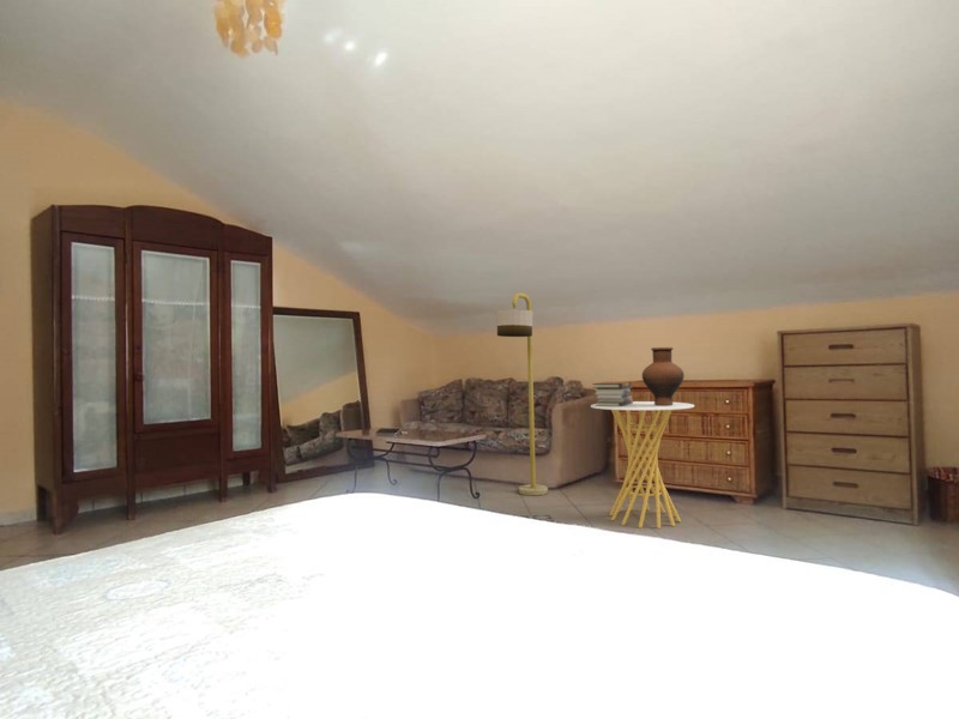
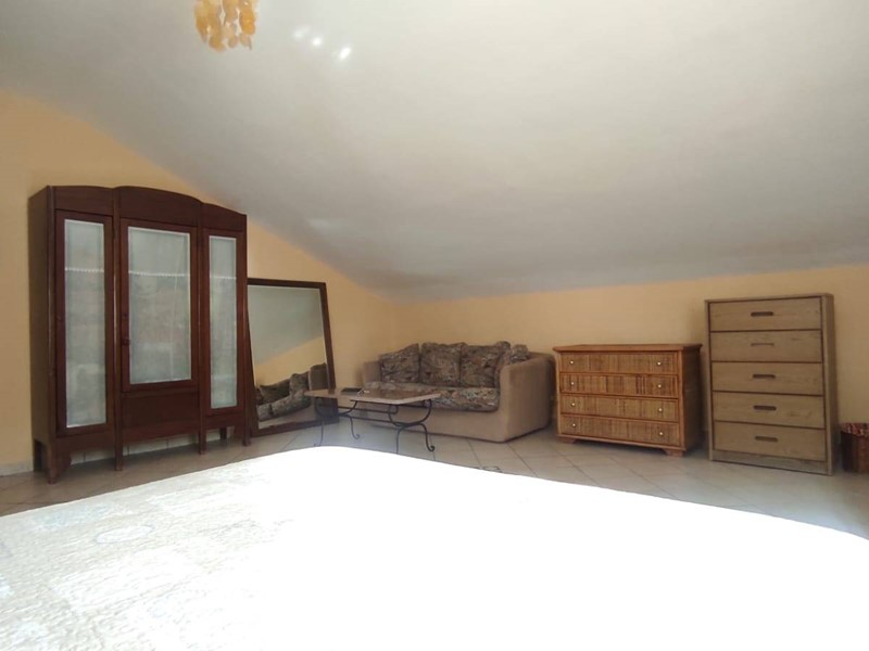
- book stack (613, 393)
- floor lamp (529, 393)
- vase (662, 375)
- side table (643, 461)
